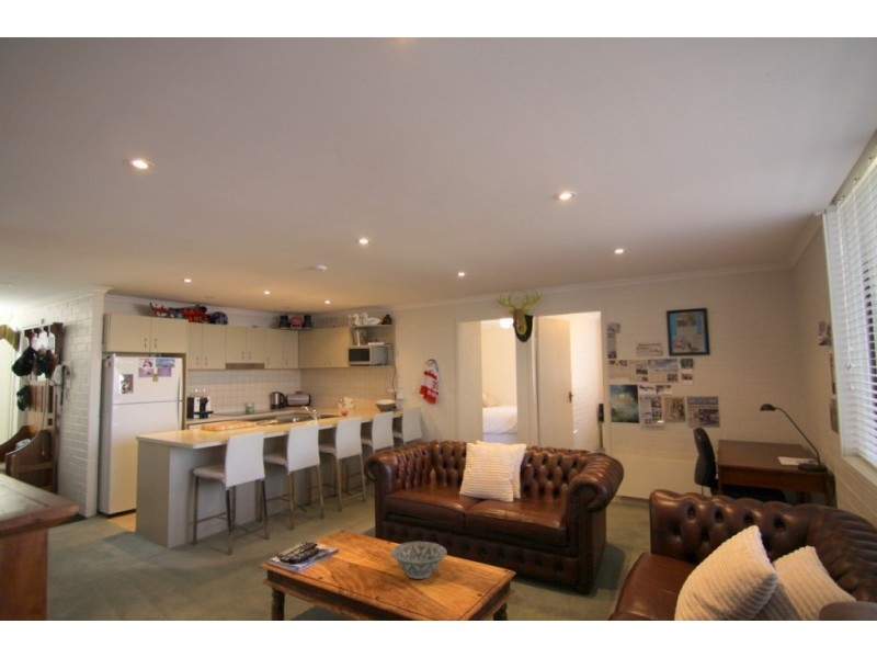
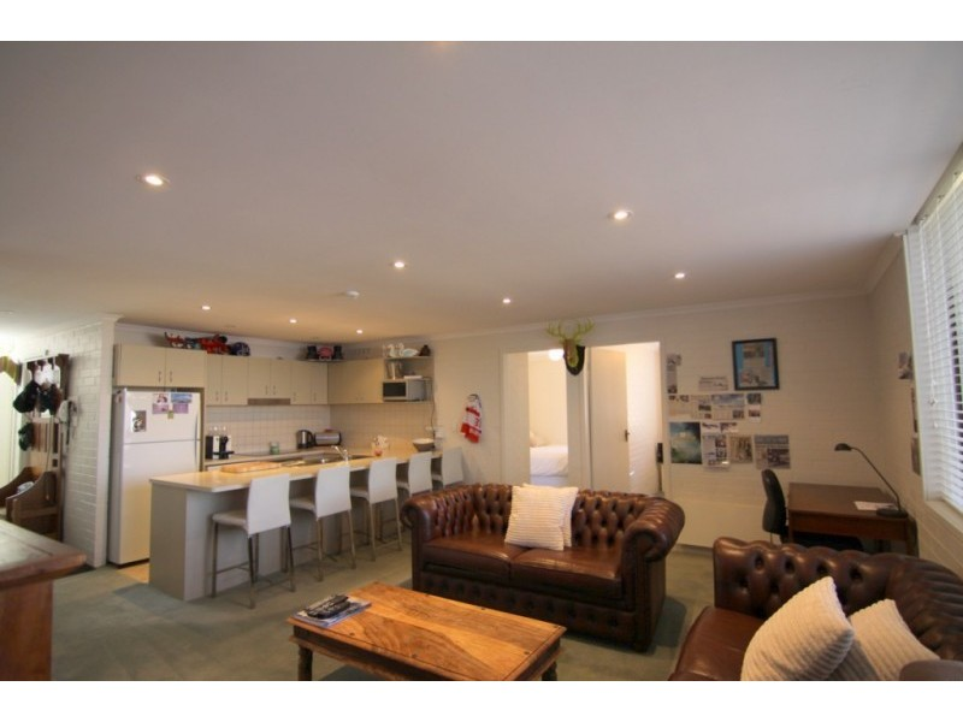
- decorative bowl (419, 561)
